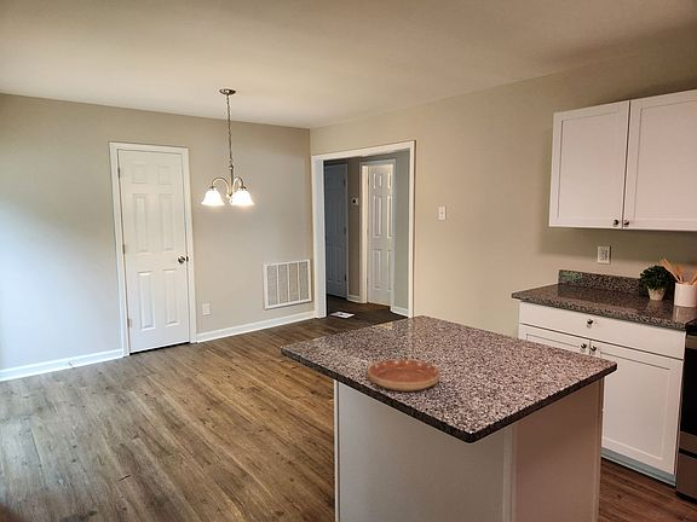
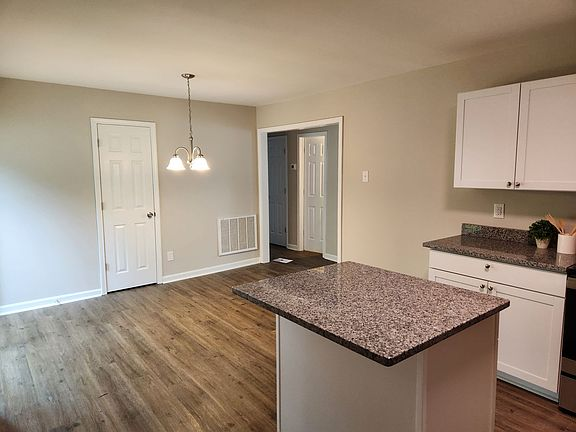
- saucer (403, 375)
